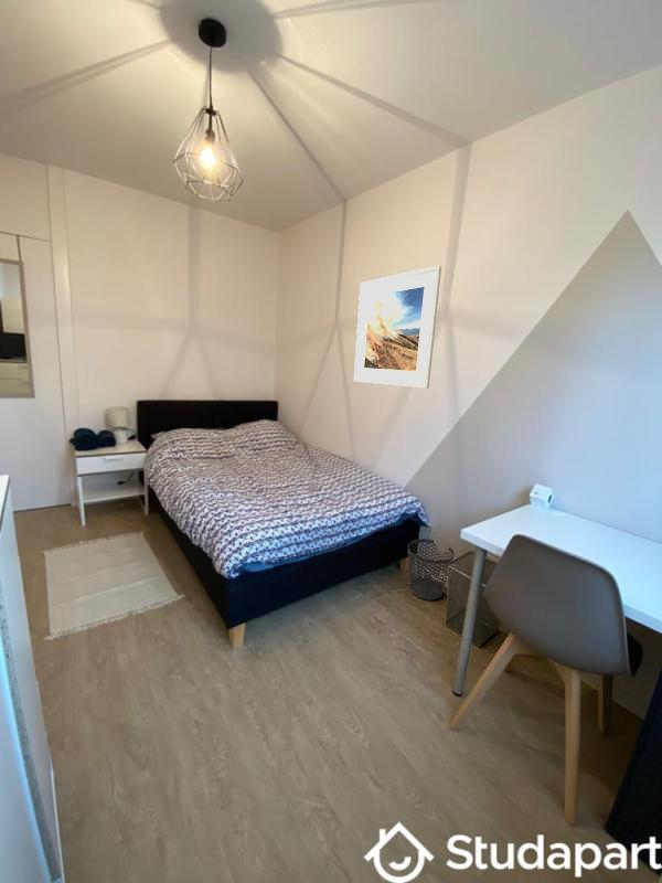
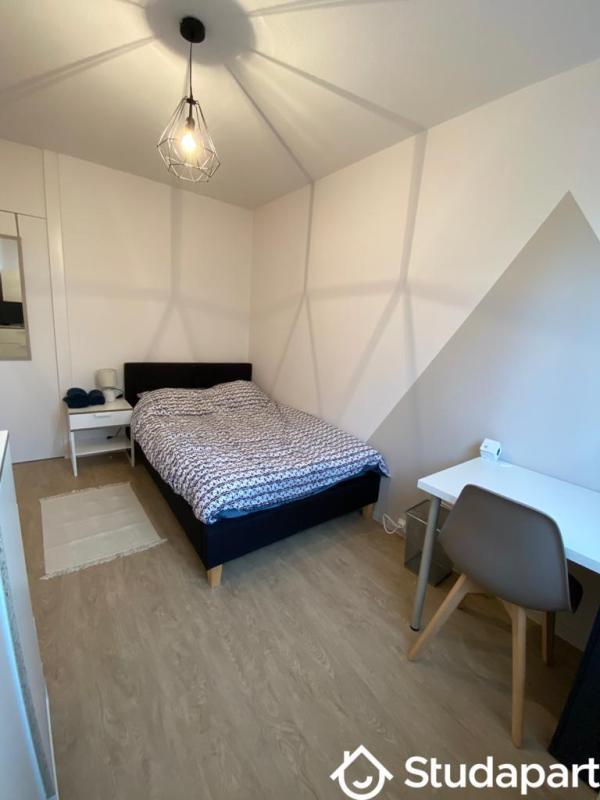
- wastebasket (428, 570)
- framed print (392, 331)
